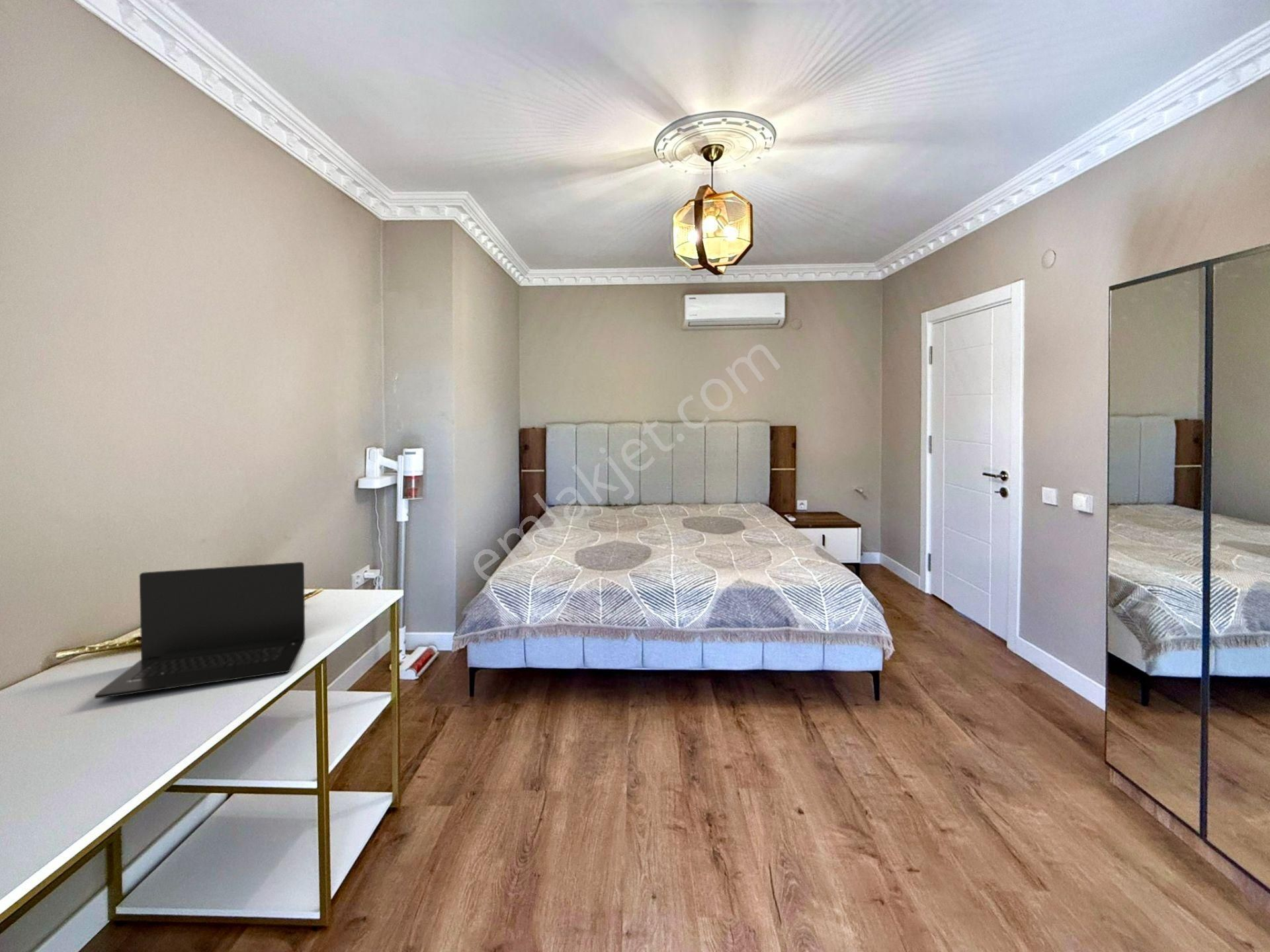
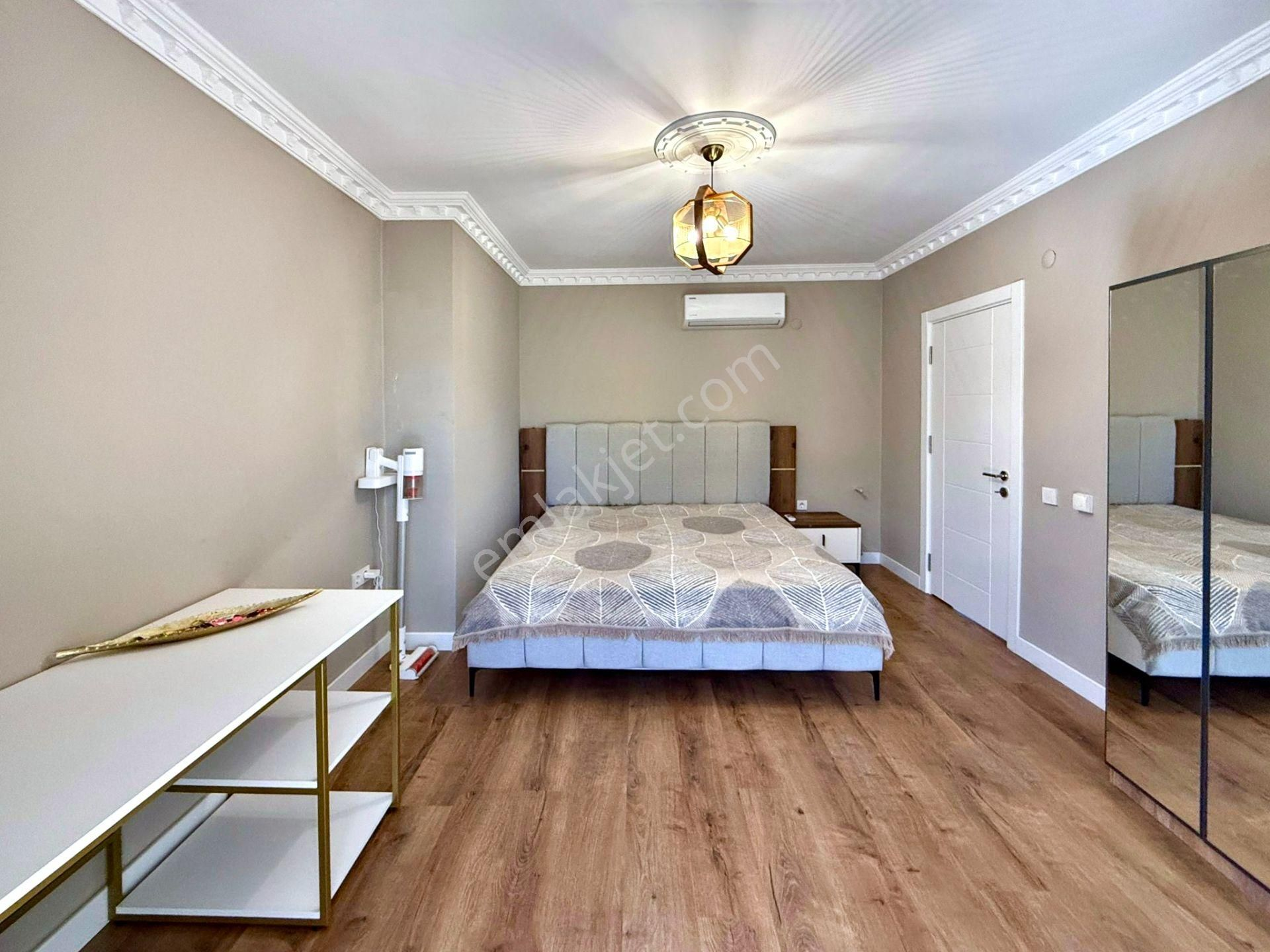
- laptop (213, 621)
